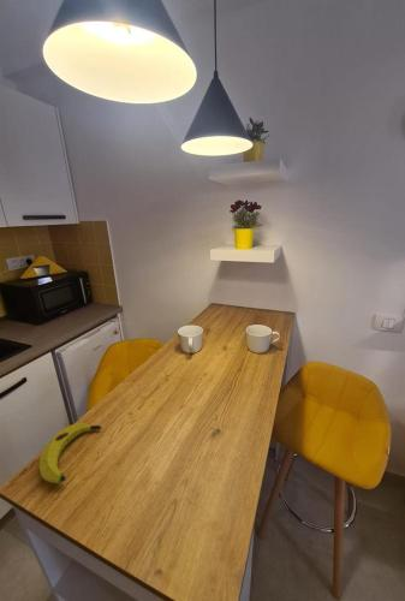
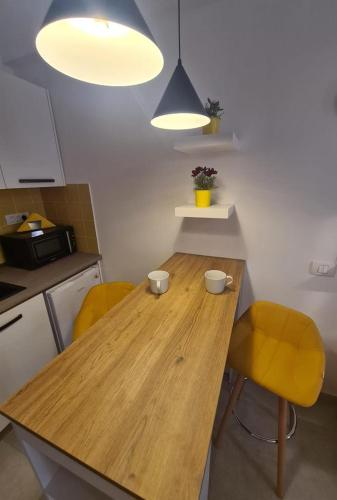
- banana (67, 442)
